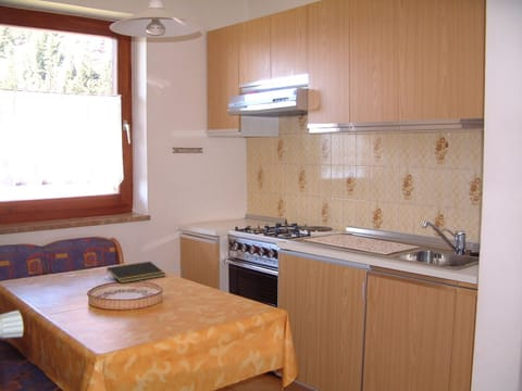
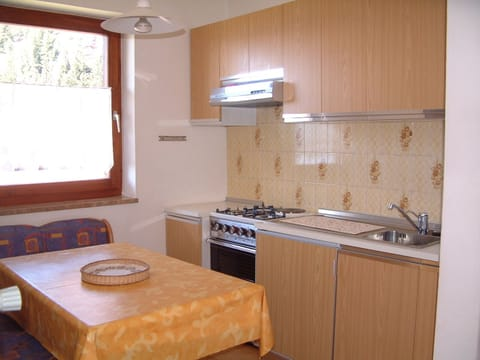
- notepad (136, 272)
